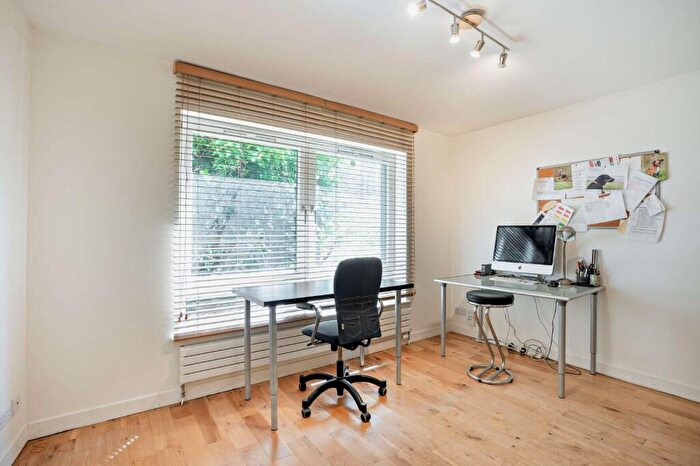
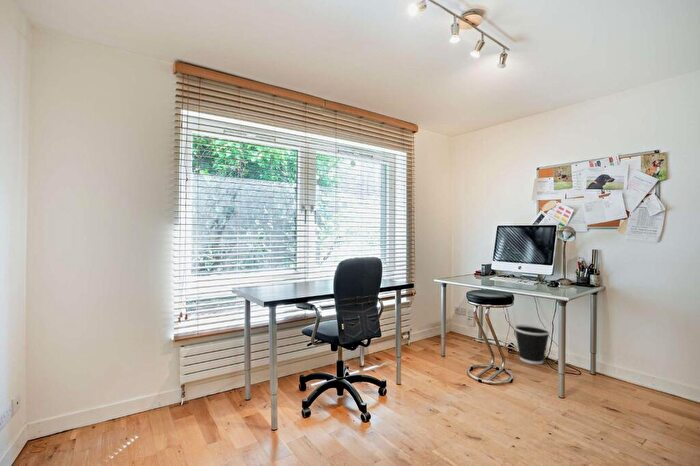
+ wastebasket (531, 344)
